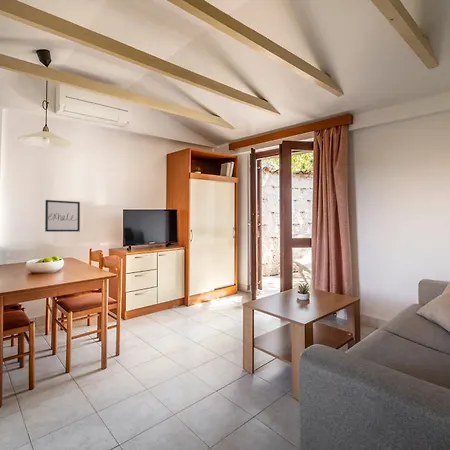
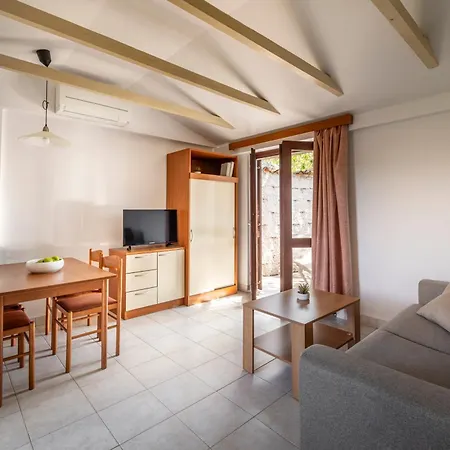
- wall art (63, 216)
